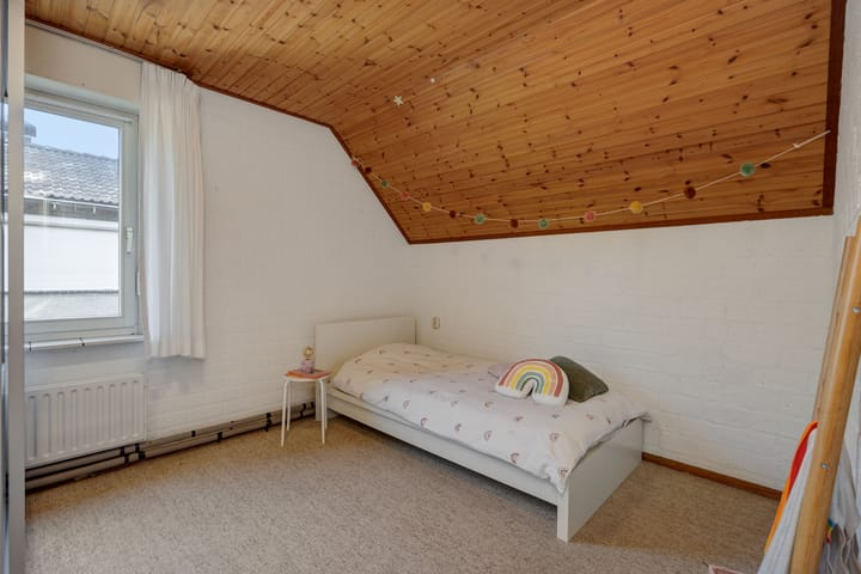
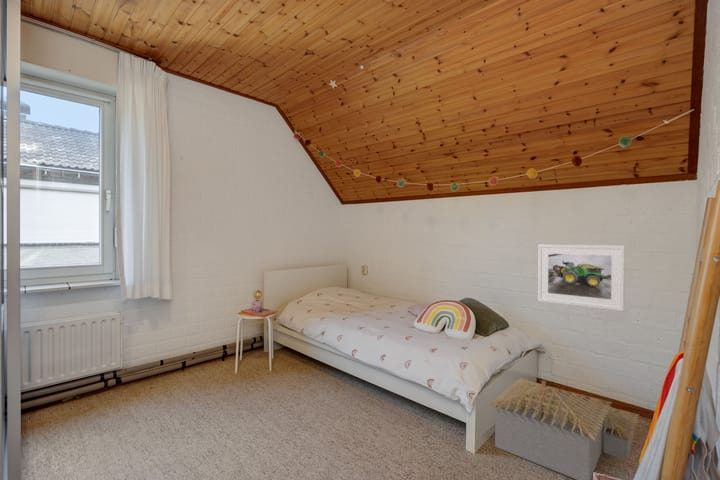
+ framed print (578, 275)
+ architectural model (566, 410)
